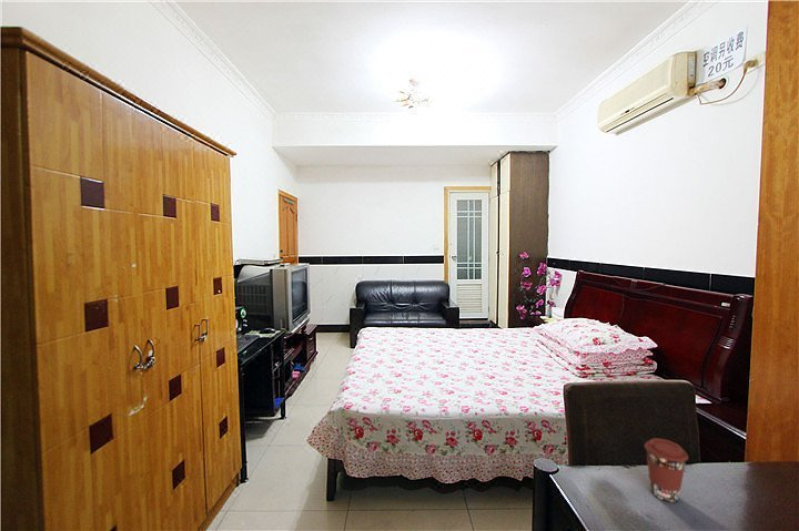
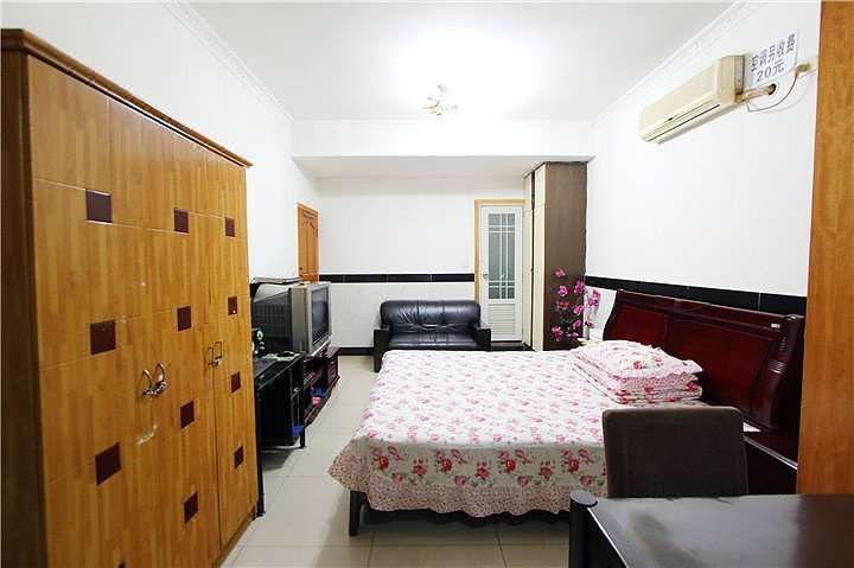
- coffee cup (665, 469)
